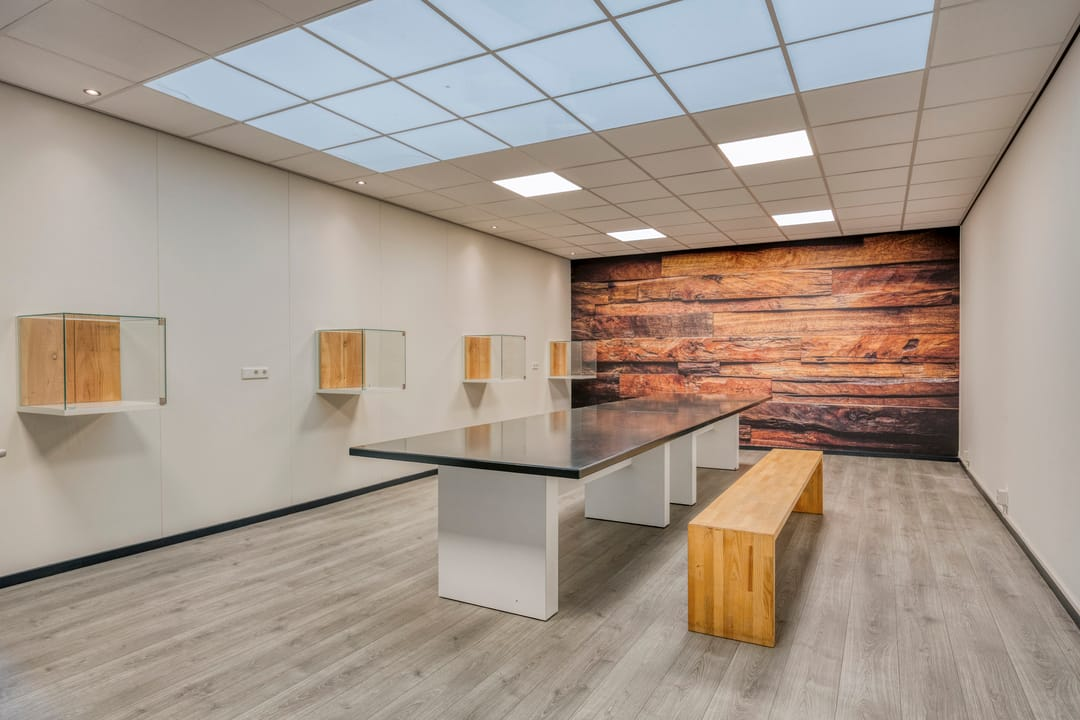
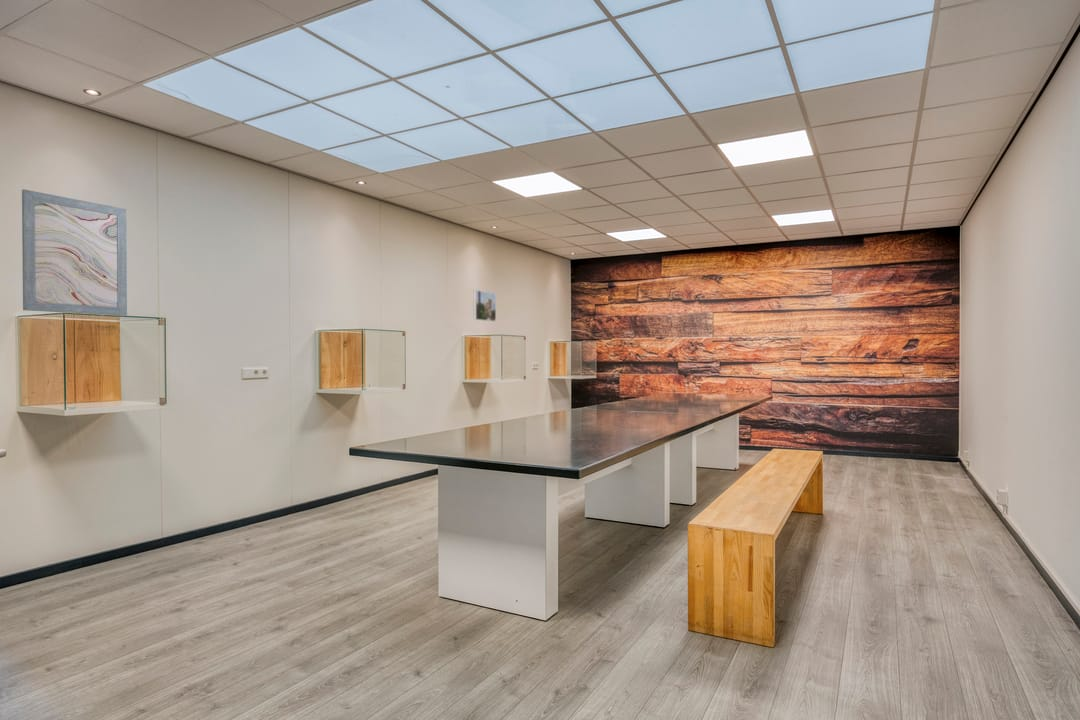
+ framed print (484, 306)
+ wall art (77, 256)
